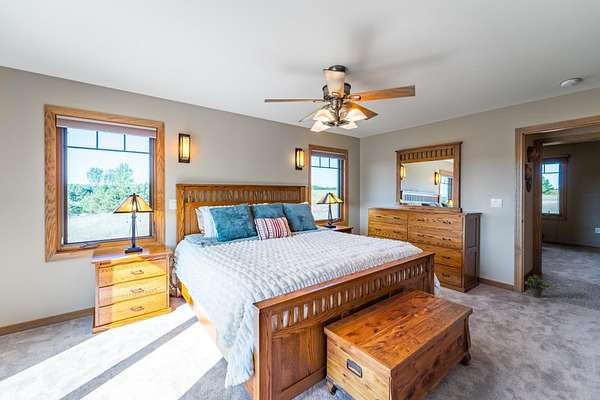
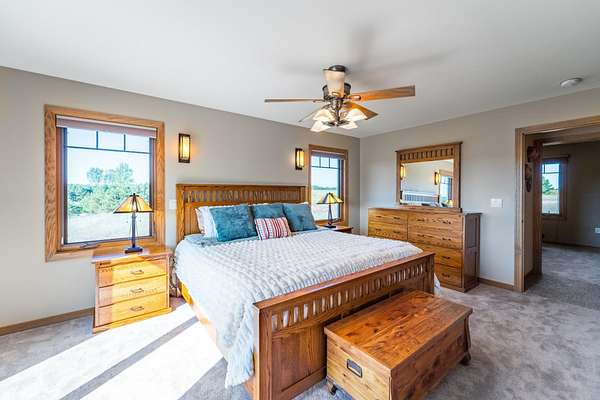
- potted plant (540, 286)
